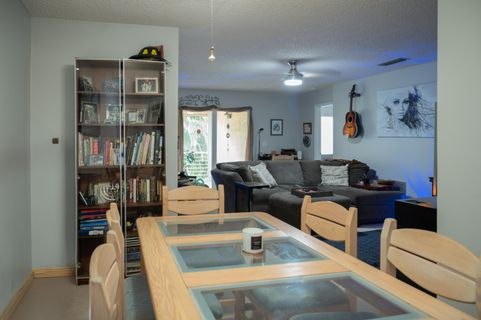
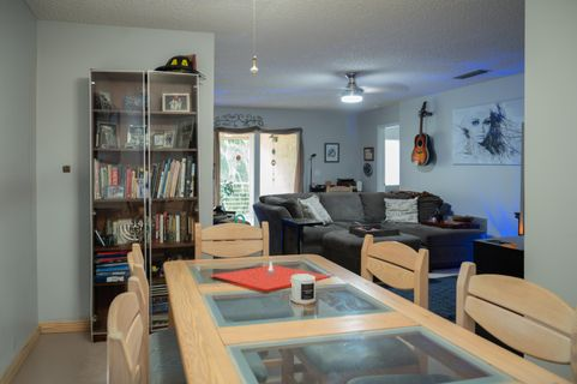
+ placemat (270, 269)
